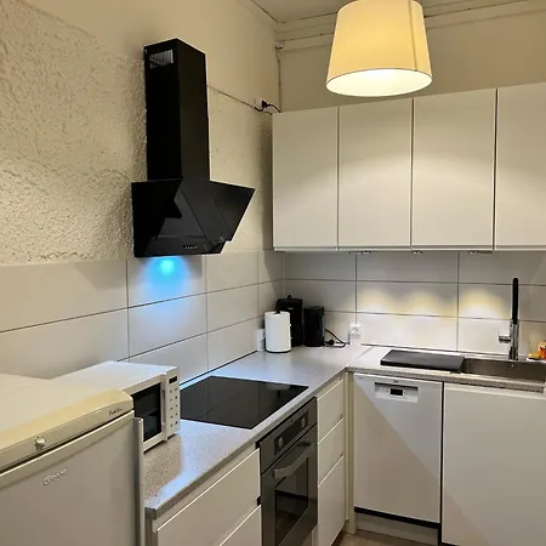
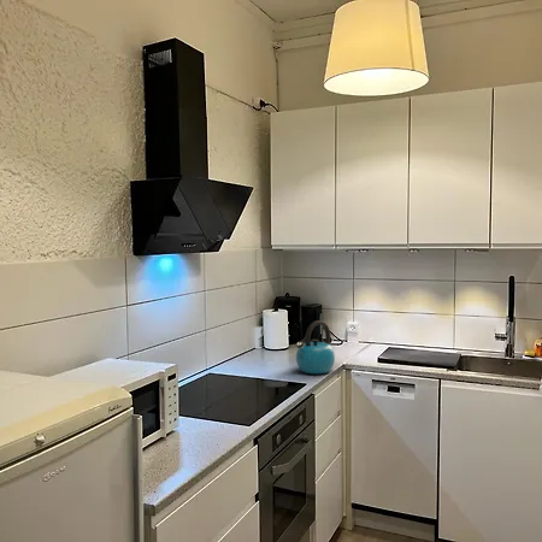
+ kettle (313, 346)
